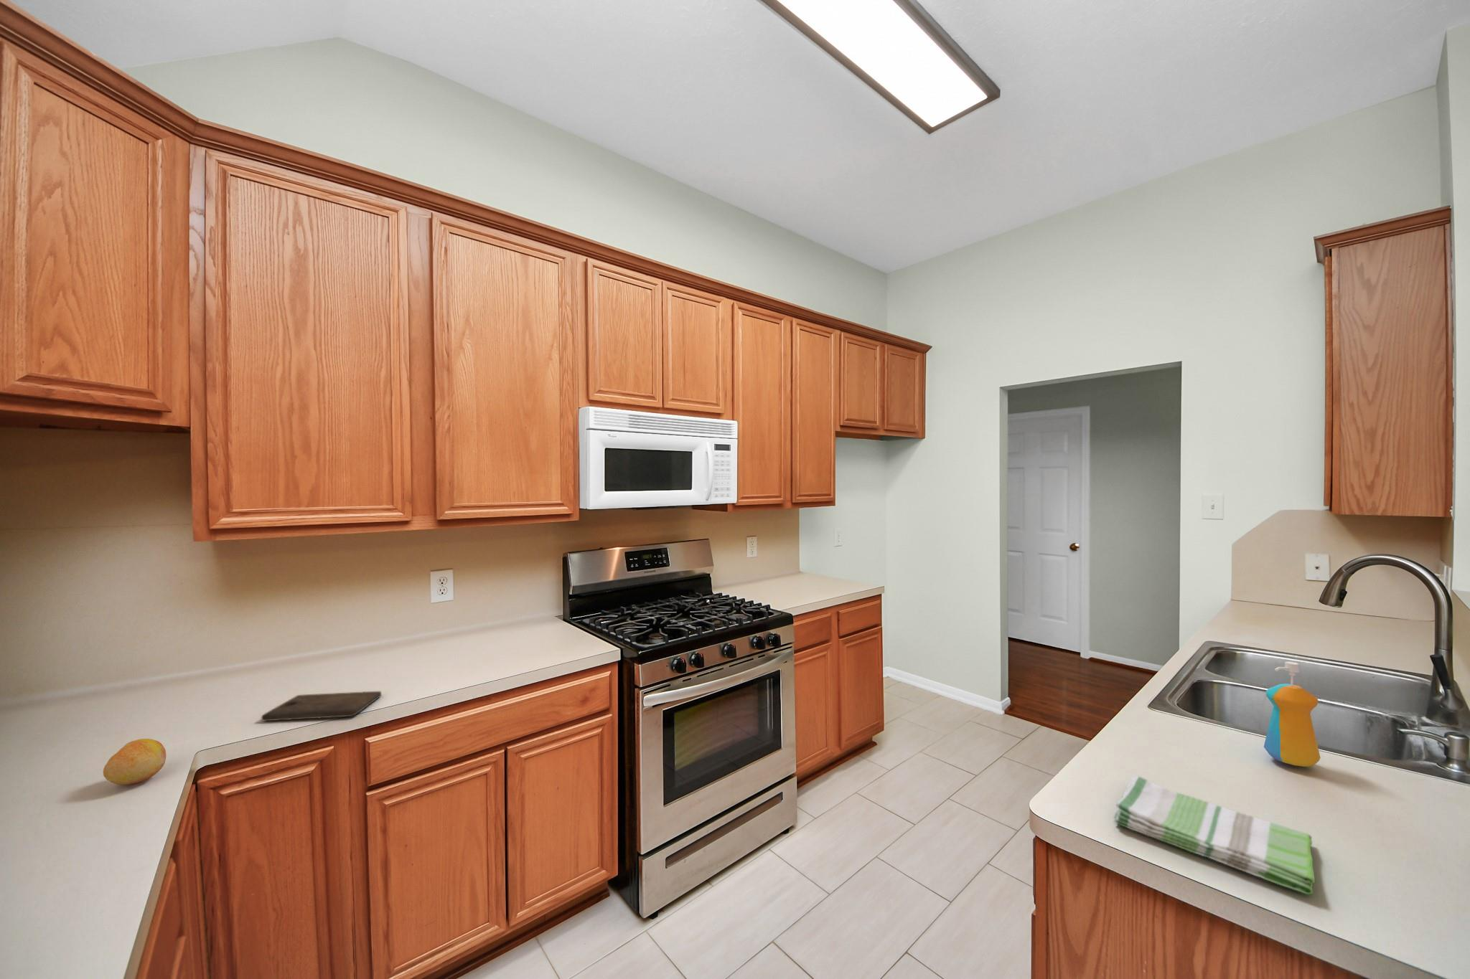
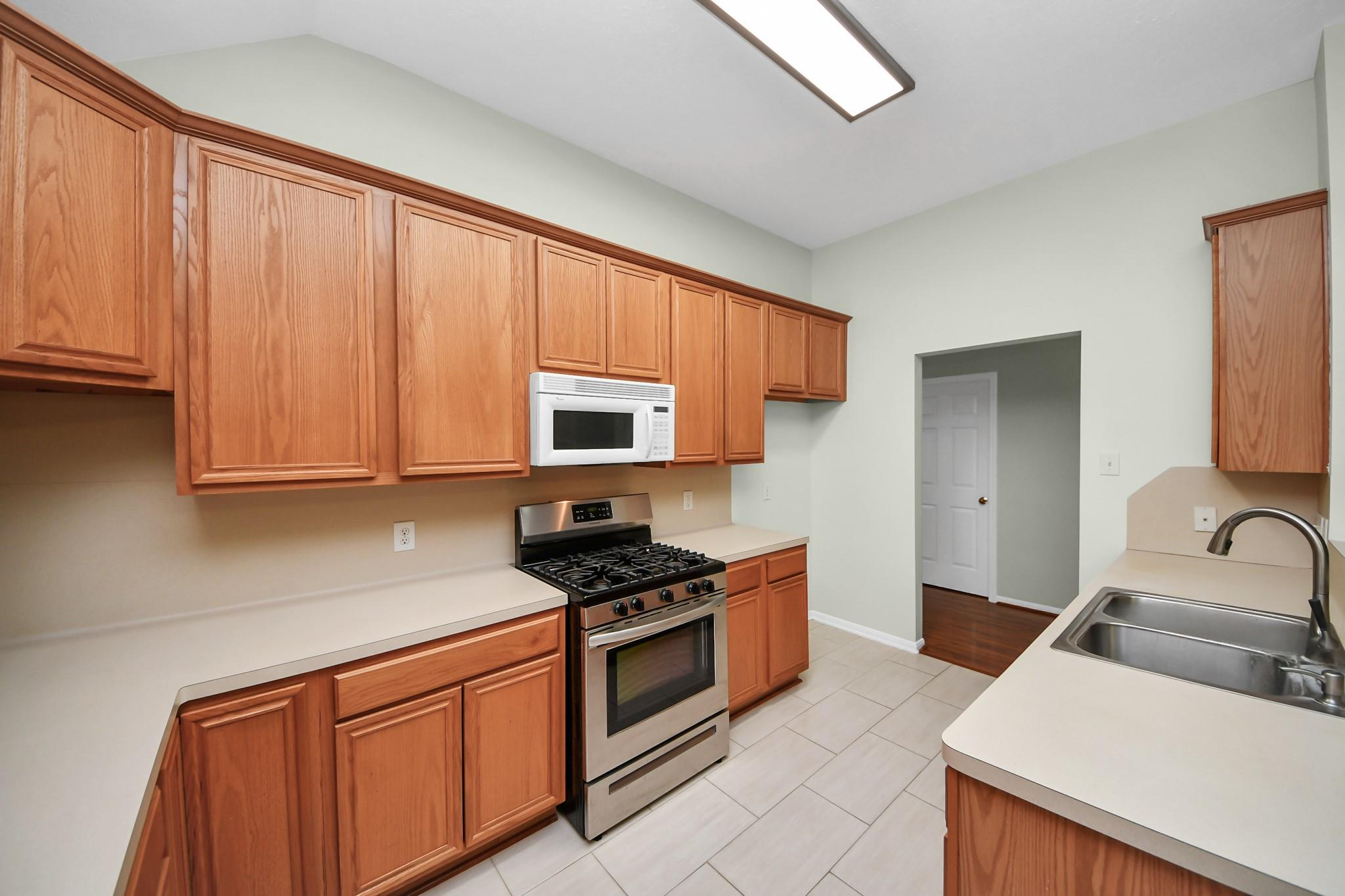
- soap dispenser (1291, 712)
- dish towel (1209, 823)
- fruit (136, 762)
- cutting board (325, 705)
